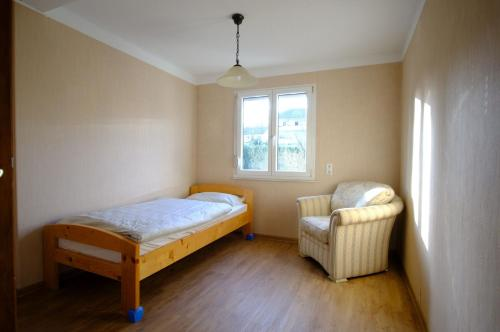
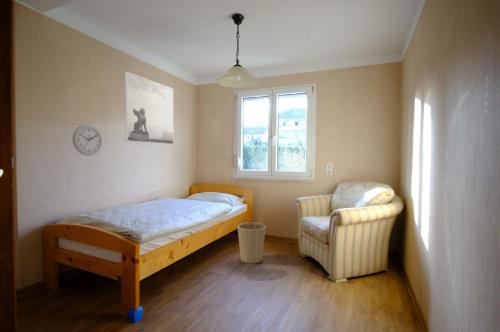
+ basket (251, 239)
+ wall clock (88, 140)
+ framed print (151, 112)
